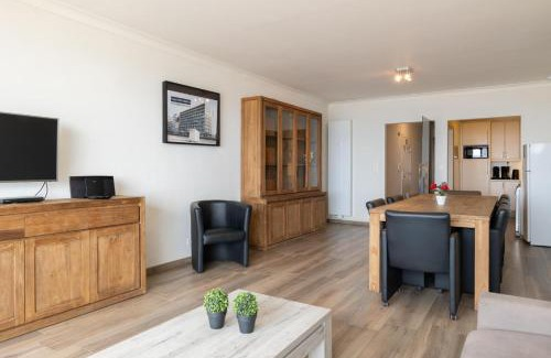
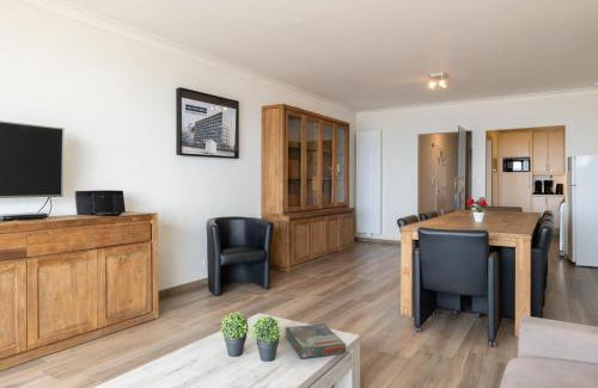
+ board game (313, 339)
